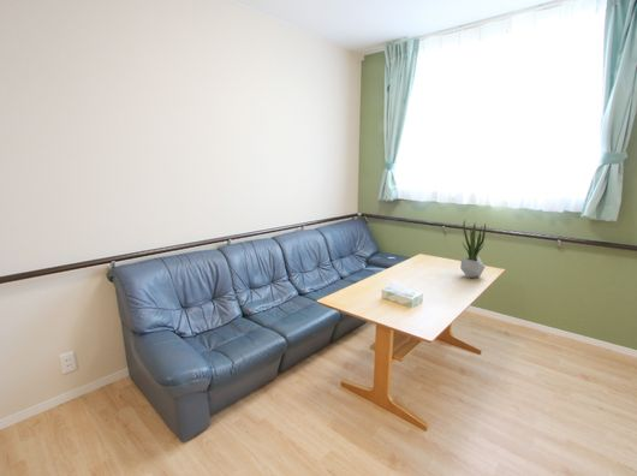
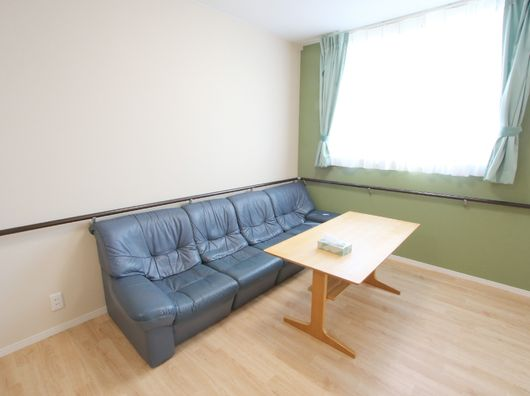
- potted plant (472, 249)
